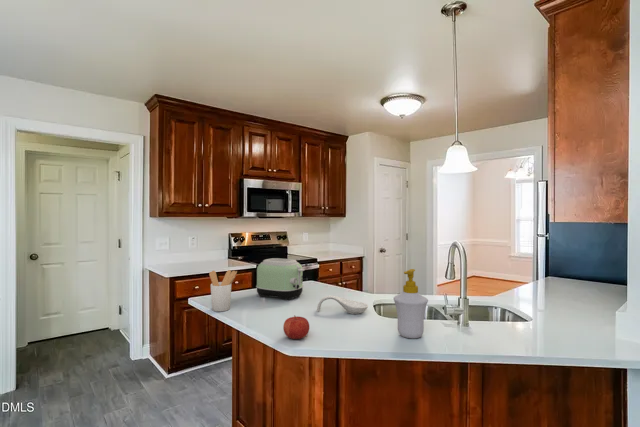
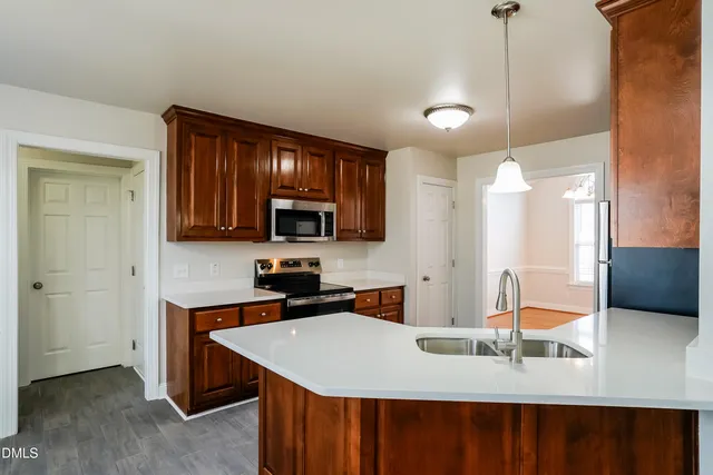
- utensil holder (224, 289)
- fruit (296, 326)
- spoon rest (342, 304)
- soap bottle (410, 302)
- toaster (281, 278)
